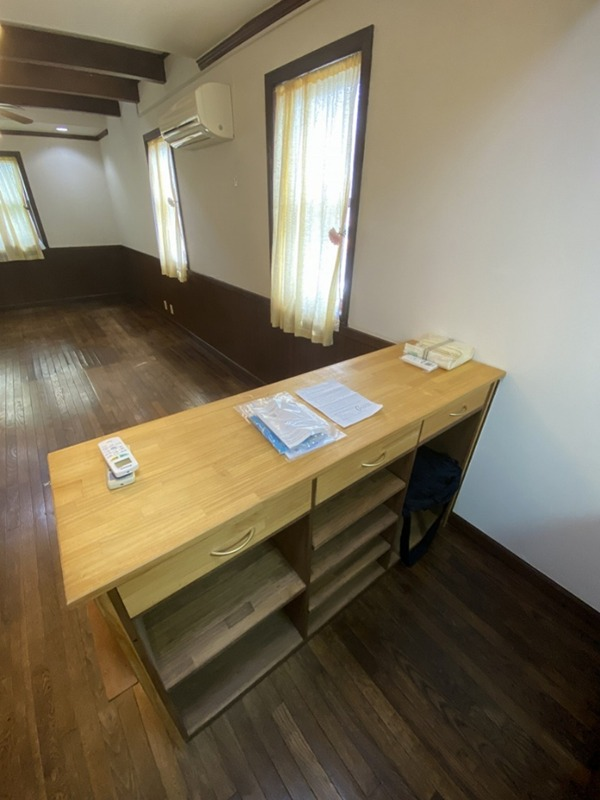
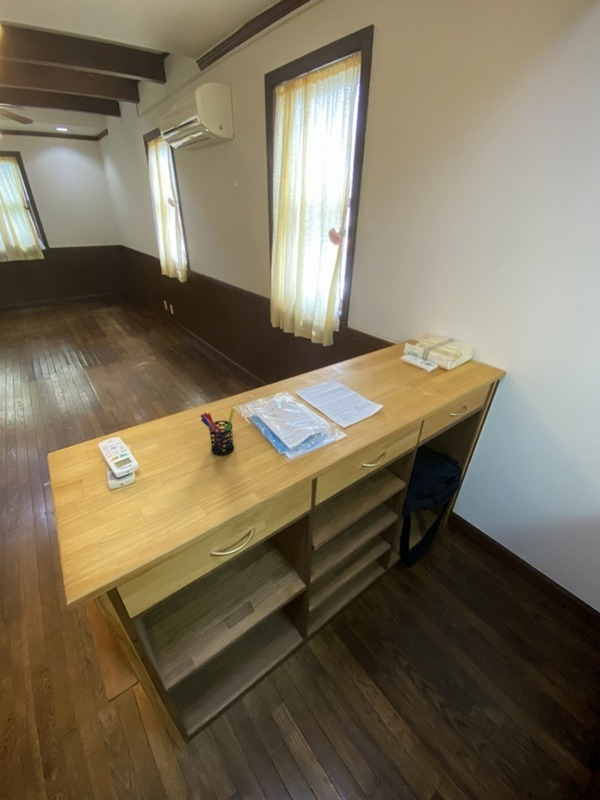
+ pen holder (221, 431)
